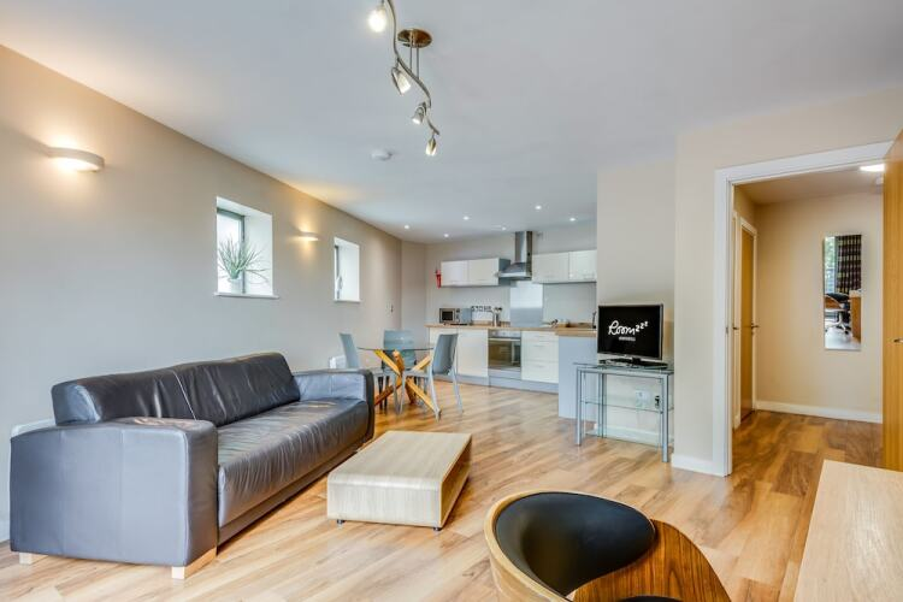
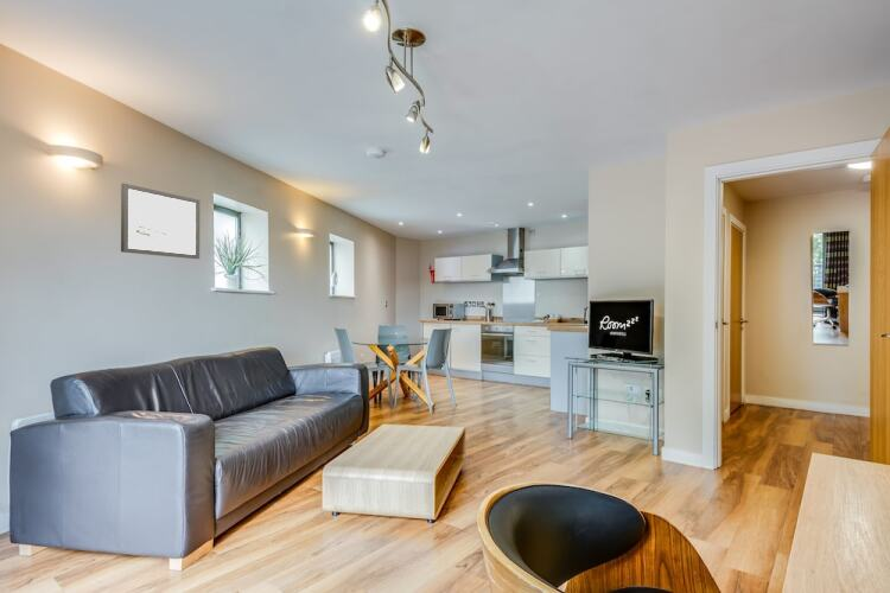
+ wall art (163, 223)
